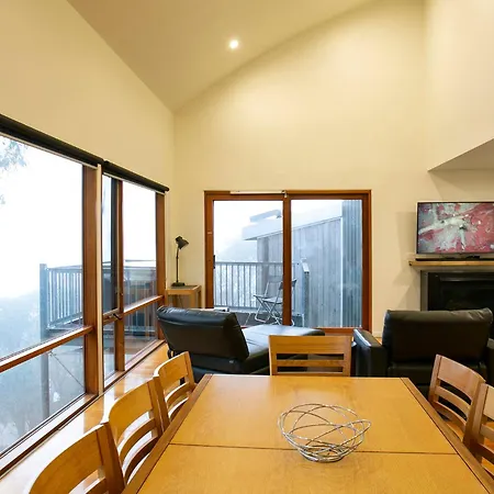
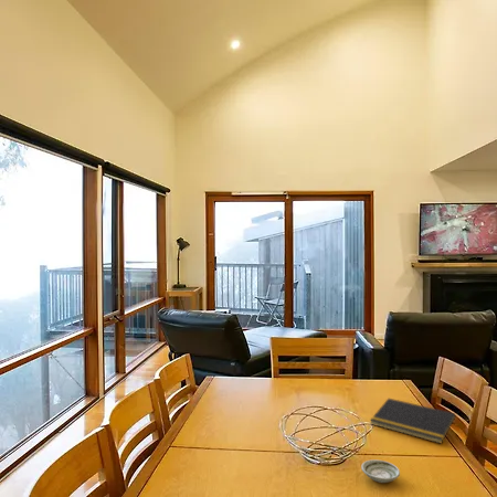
+ notepad (412, 419)
+ saucer (380, 473)
